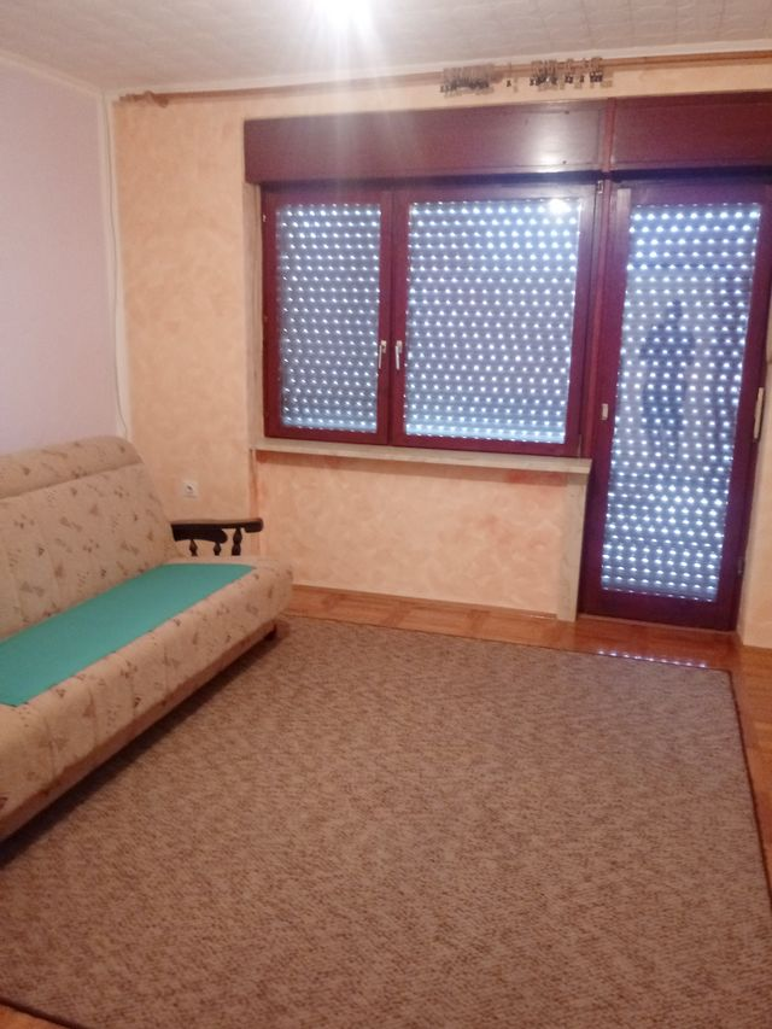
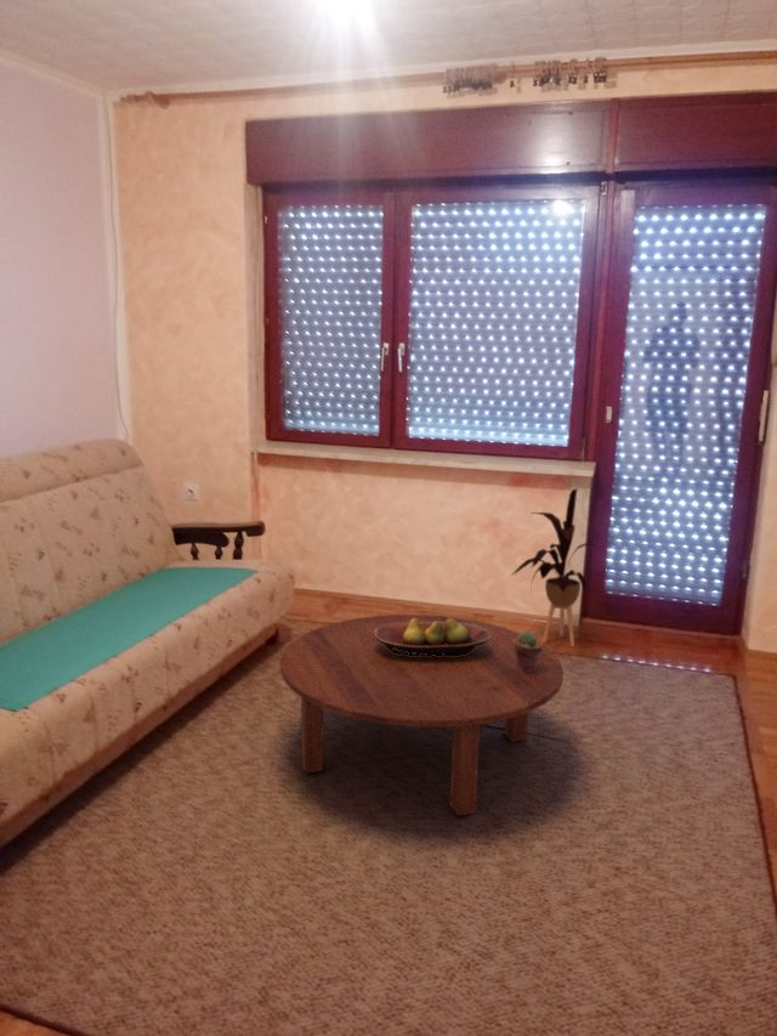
+ potted succulent (527, 649)
+ fruit bowl (431, 634)
+ house plant (555, 565)
+ coffee table (419, 706)
